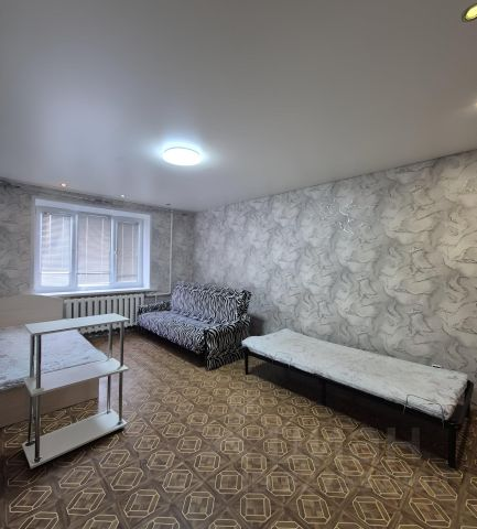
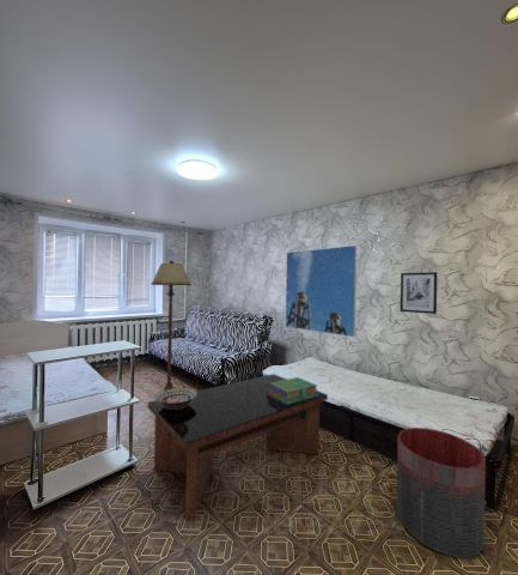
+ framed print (317, 290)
+ floor lamp (170, 328)
+ stack of books (292, 388)
+ trash can (438, 485)
+ wall art (418, 292)
+ decorative bowl (176, 399)
+ coffee table (240, 429)
